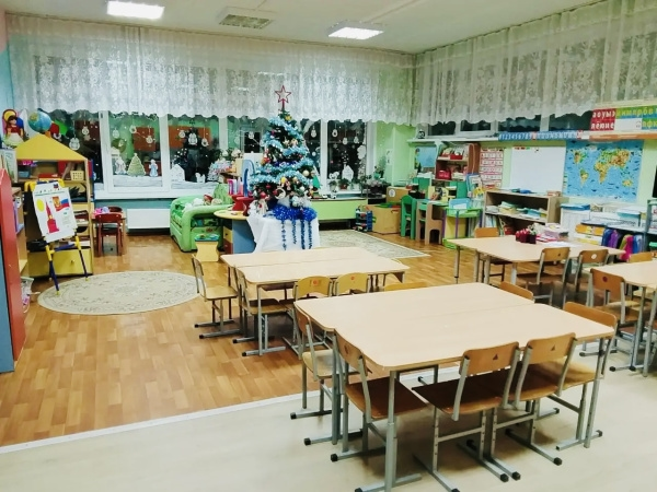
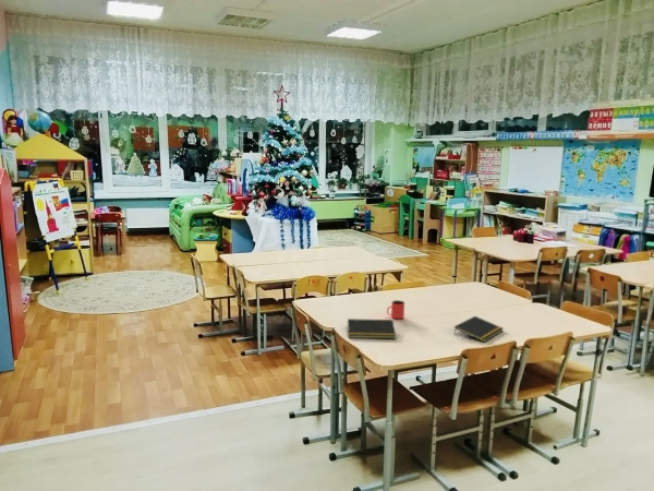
+ notepad (479, 327)
+ cup (395, 310)
+ notepad (371, 328)
